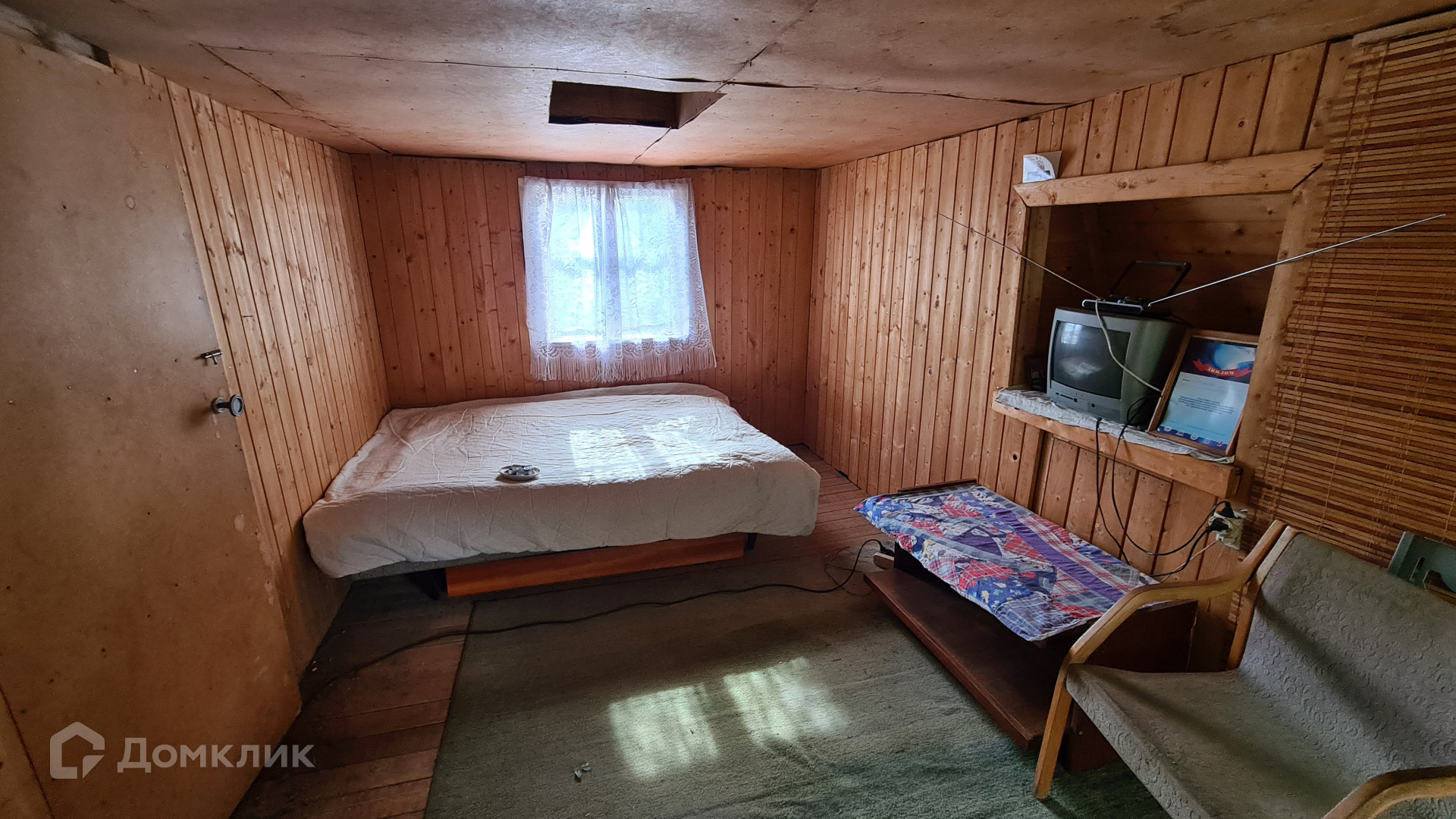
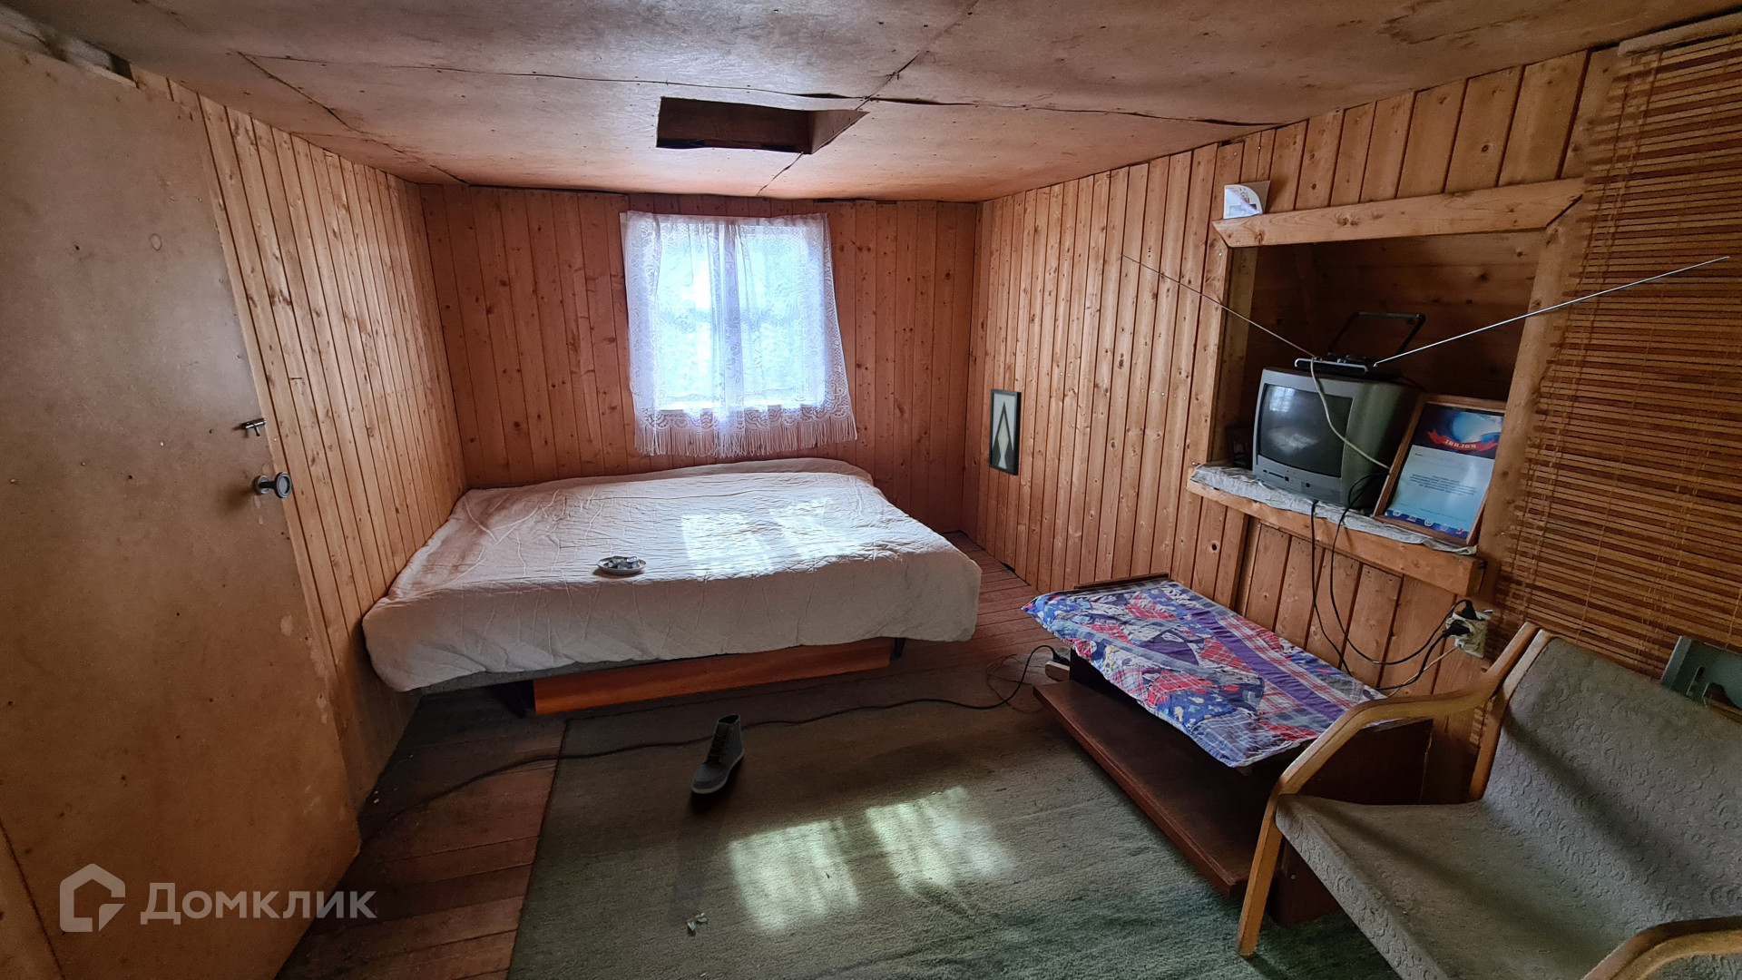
+ sneaker (715, 751)
+ wall art (1004, 431)
